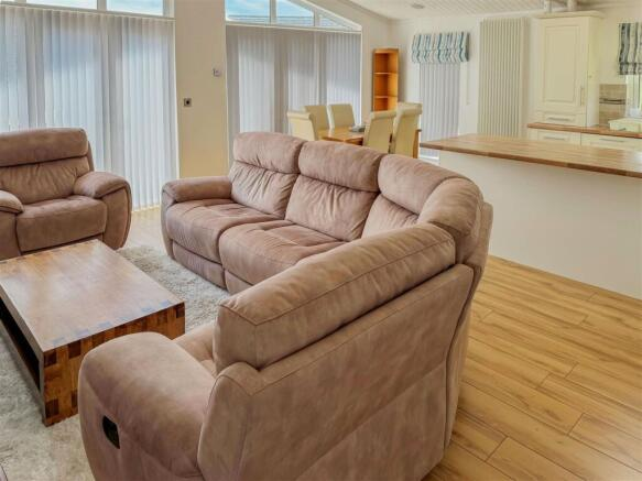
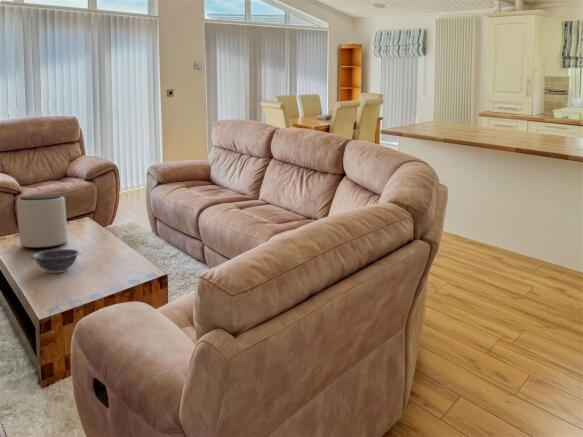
+ decorative bowl (56, 262)
+ plant pot (42, 220)
